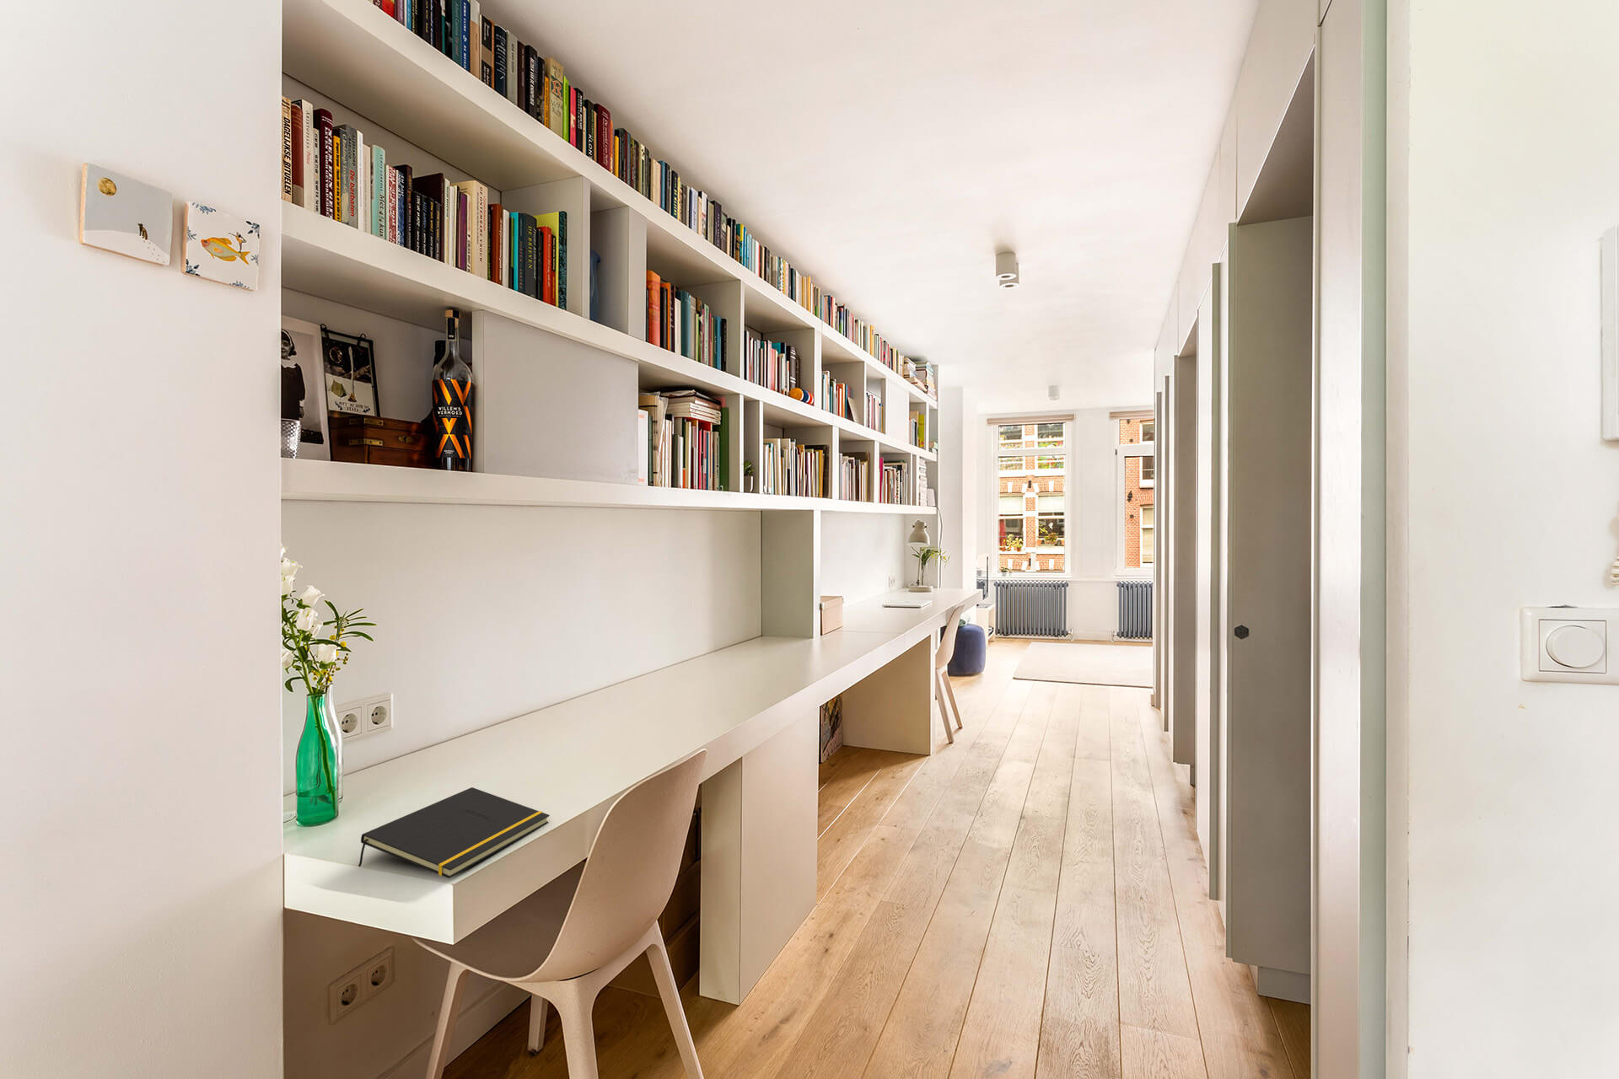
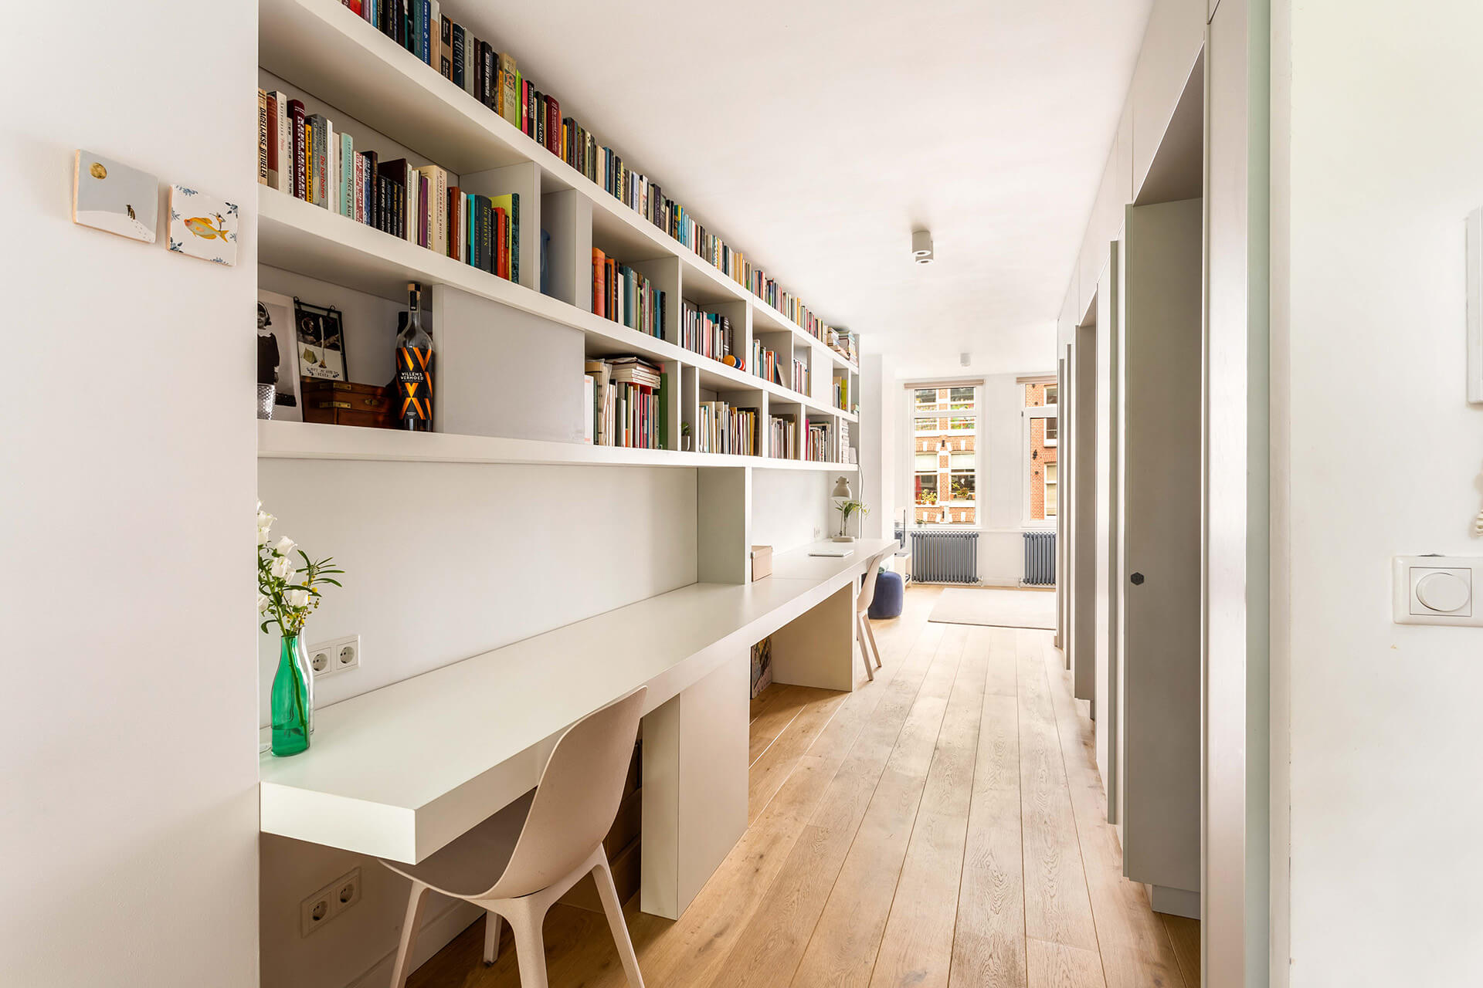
- notepad (461, 827)
